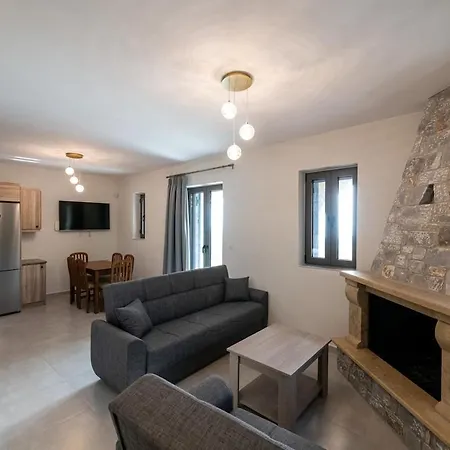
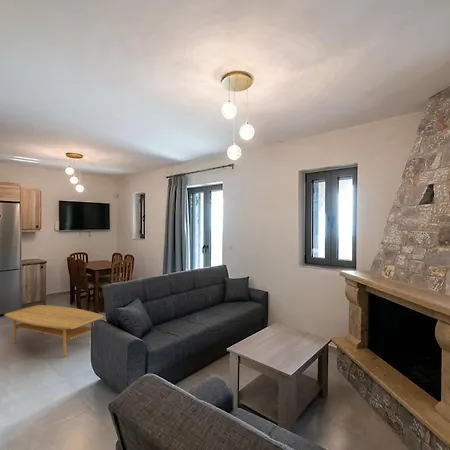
+ coffee table (53, 329)
